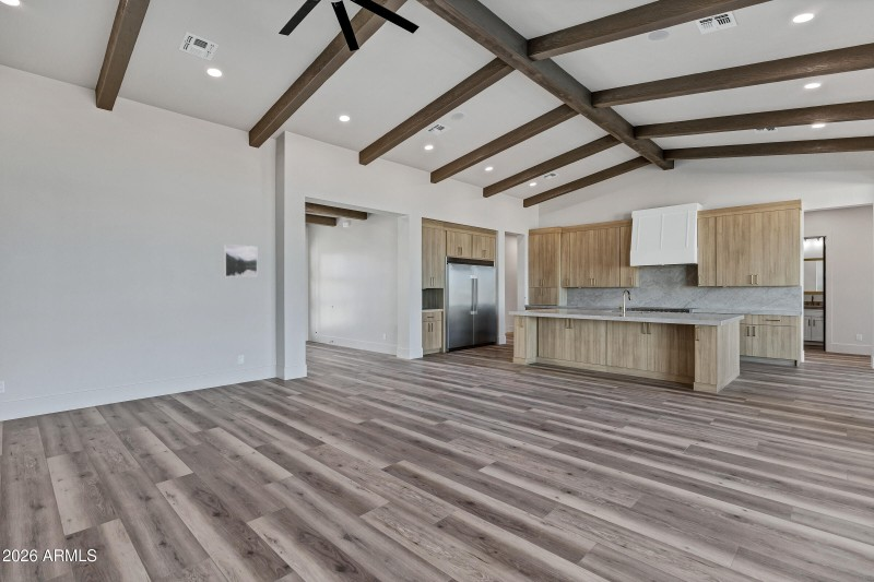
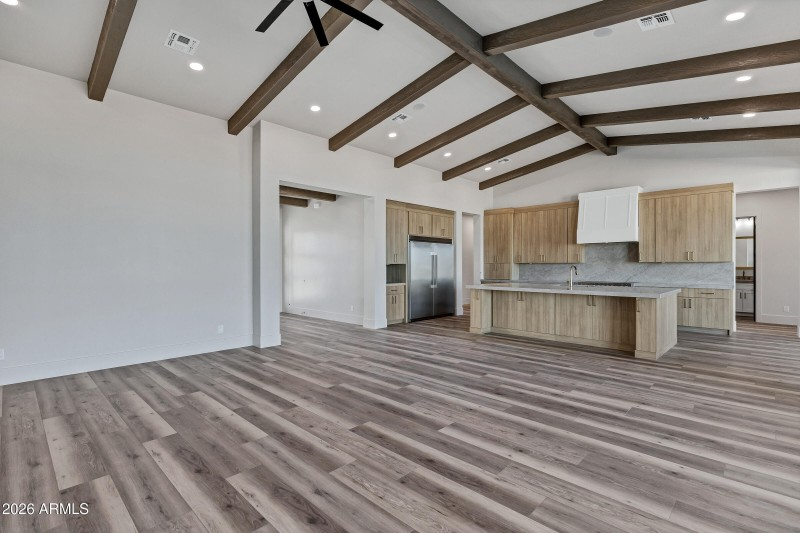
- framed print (240, 261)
